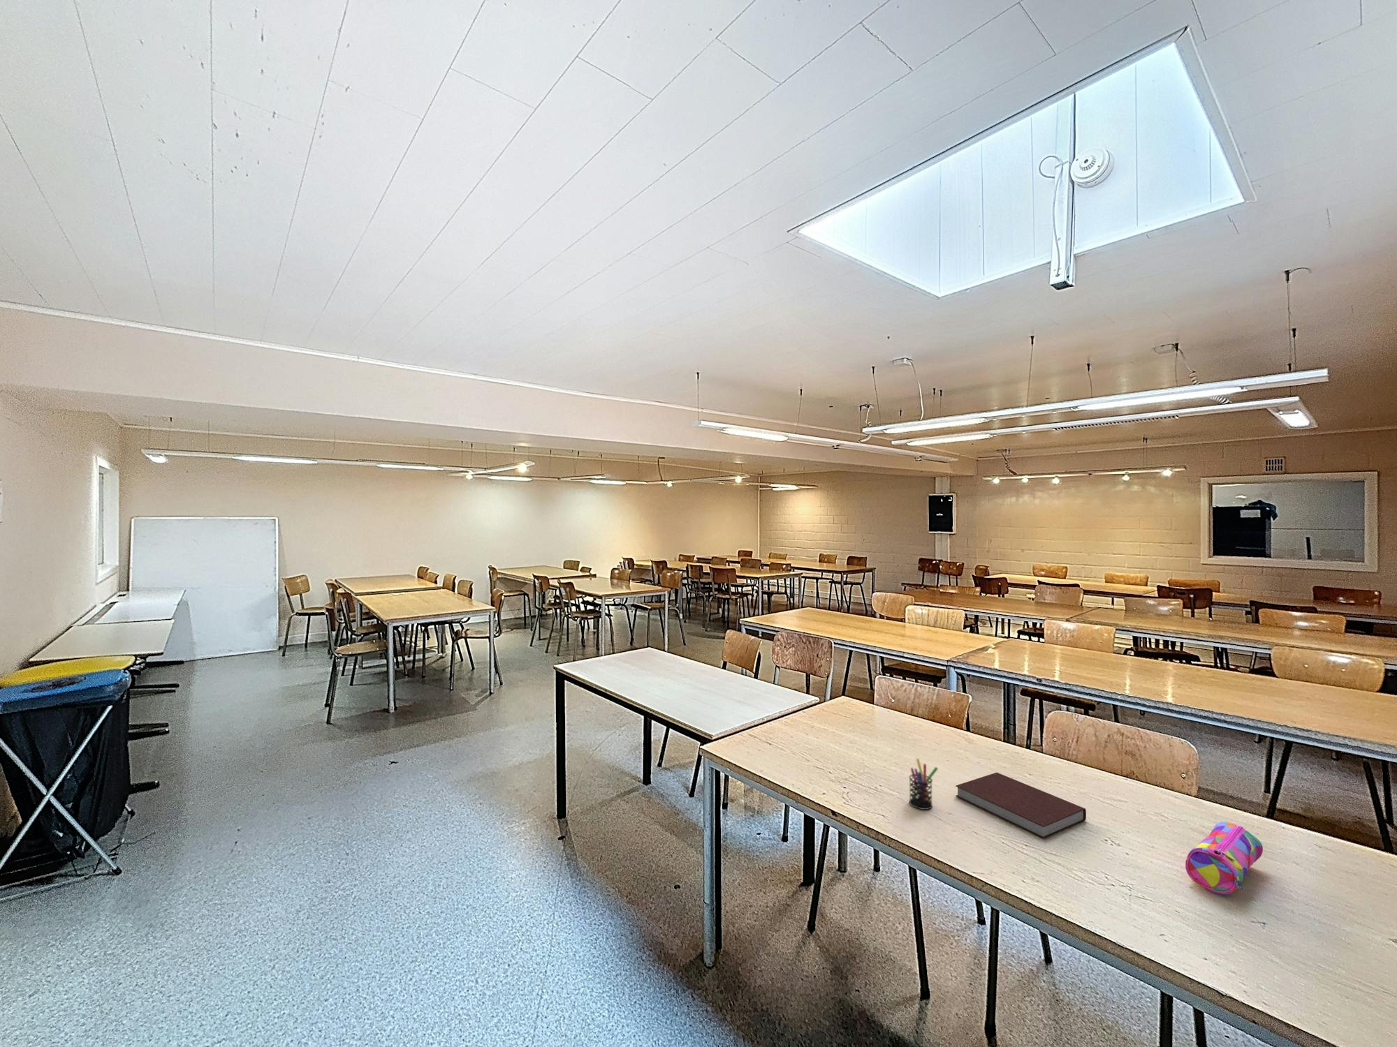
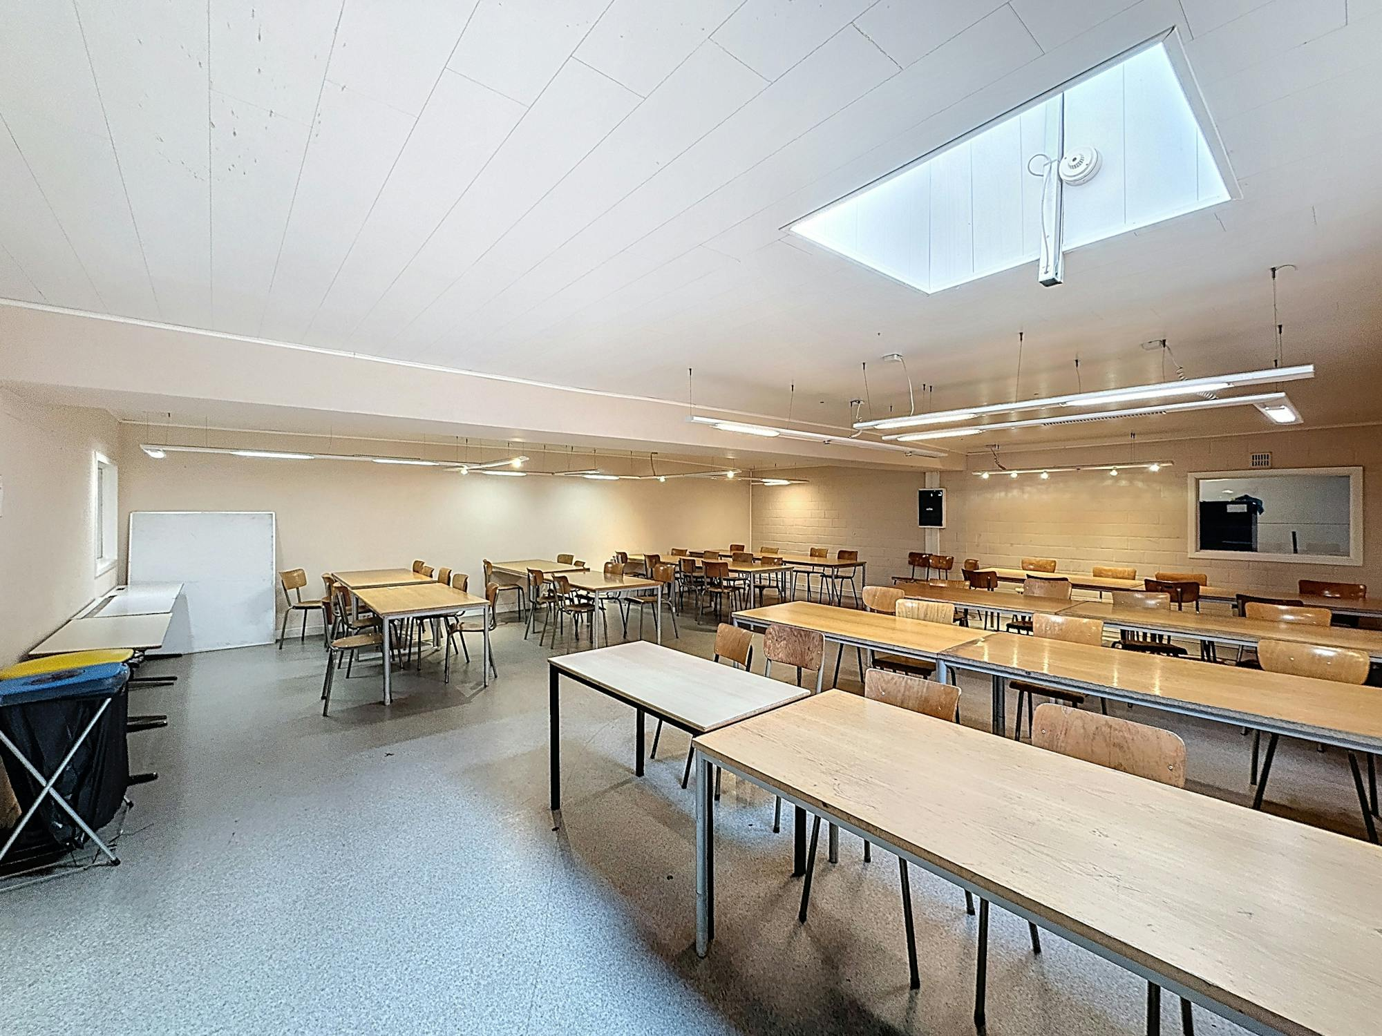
- pencil case (1224, 856)
- notebook (1018, 802)
- pen holder (923, 782)
